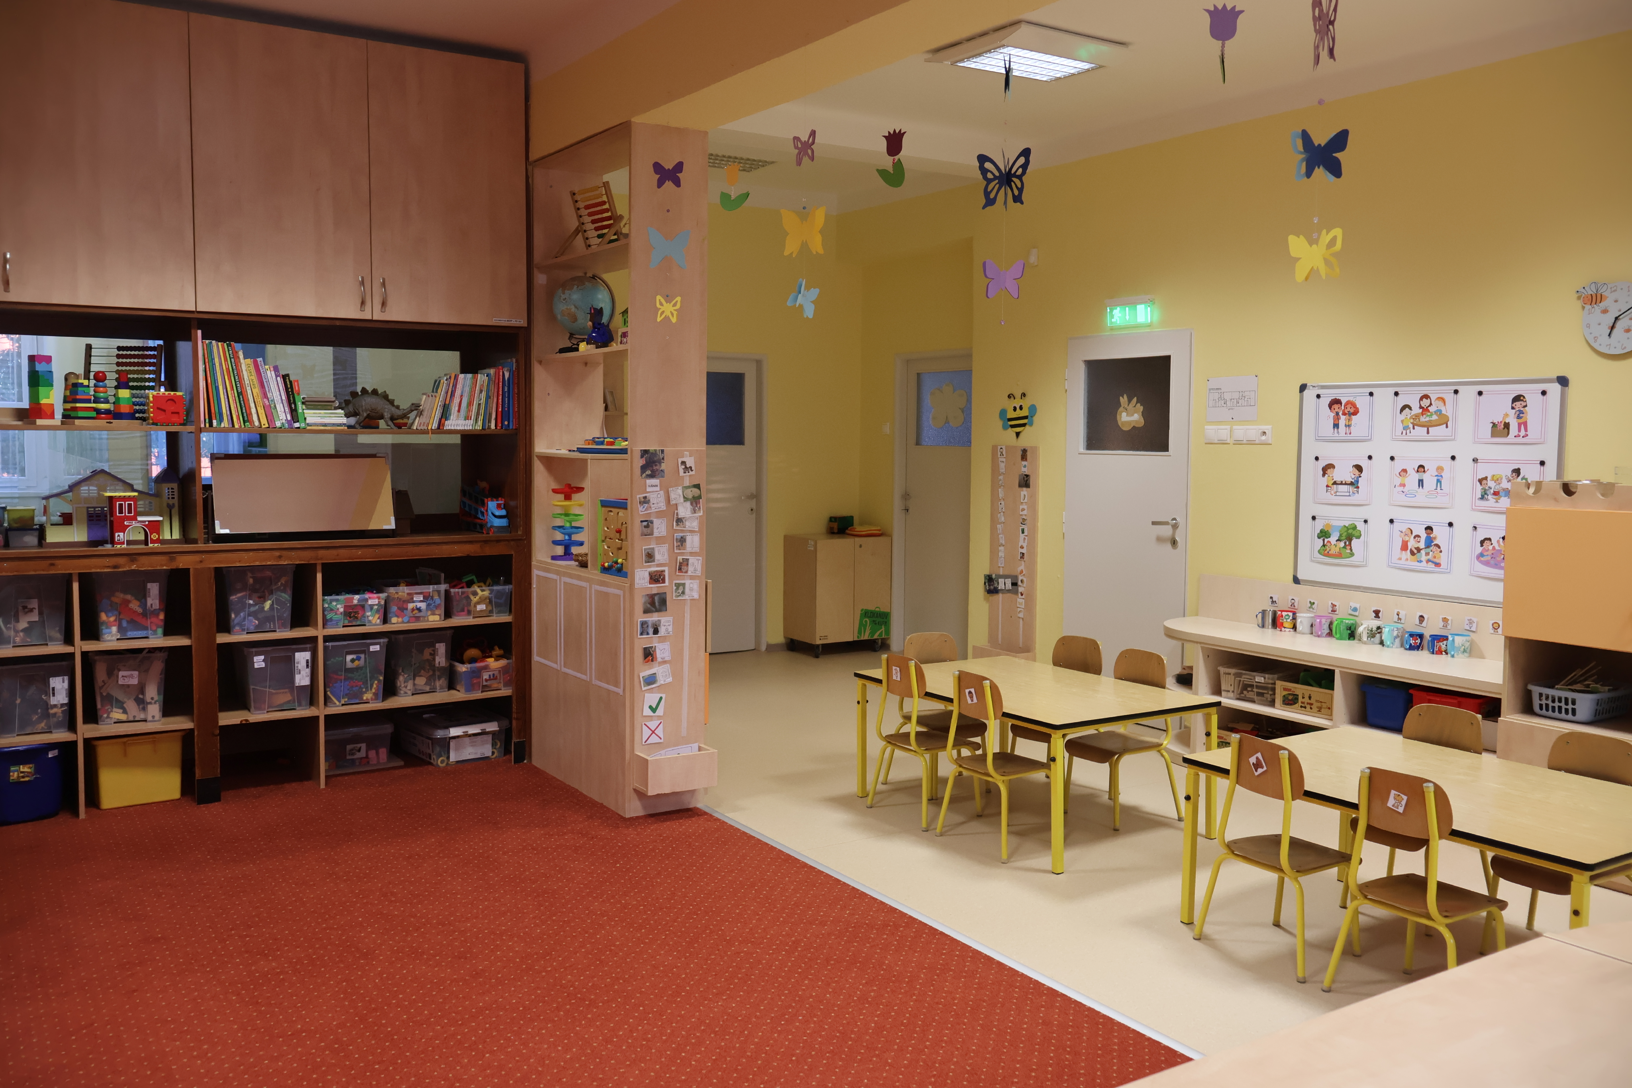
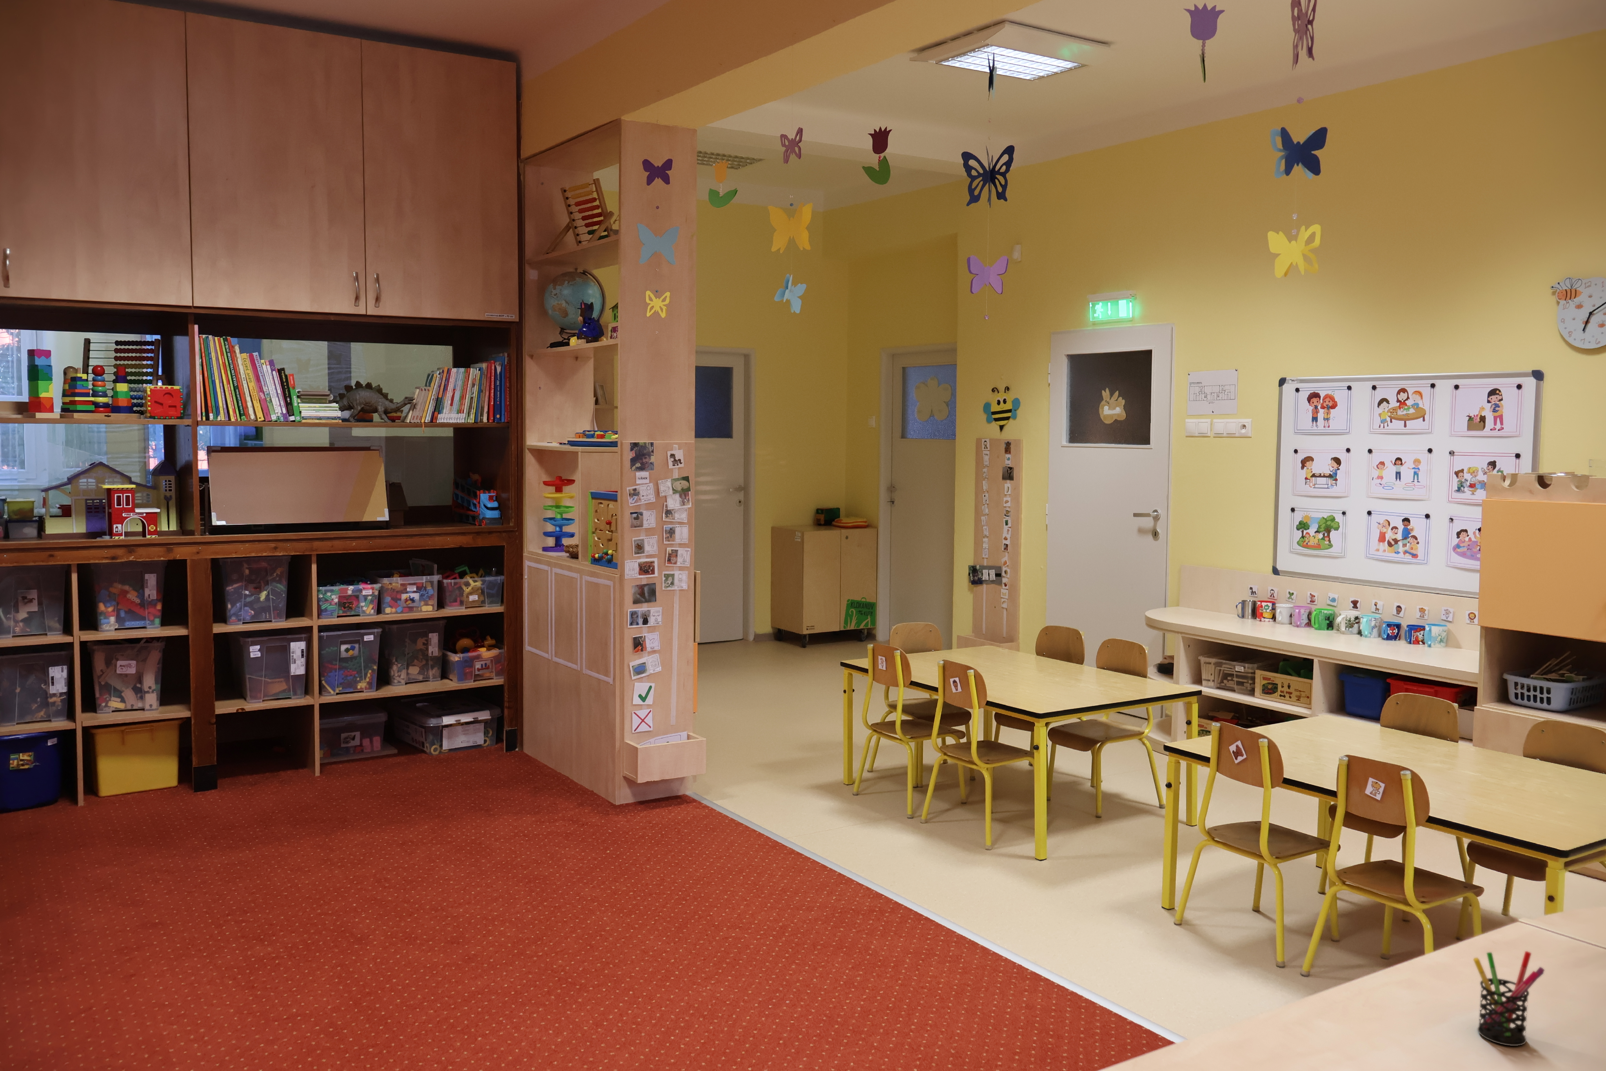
+ pen holder (1503, 991)
